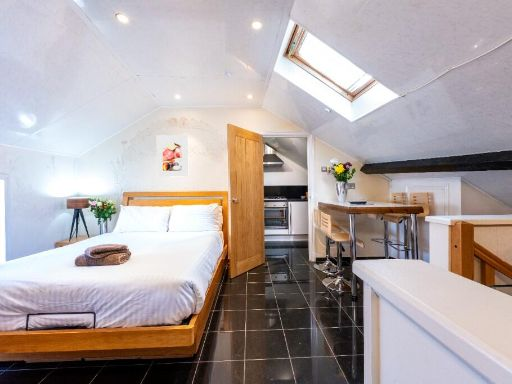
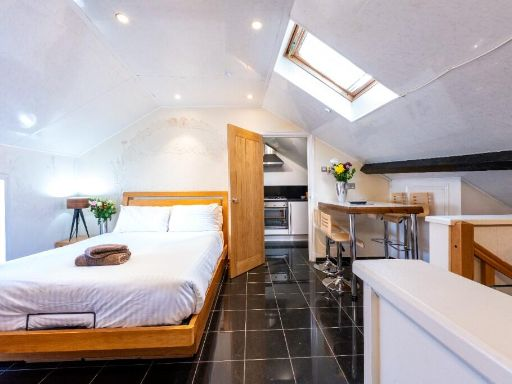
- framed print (172, 155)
